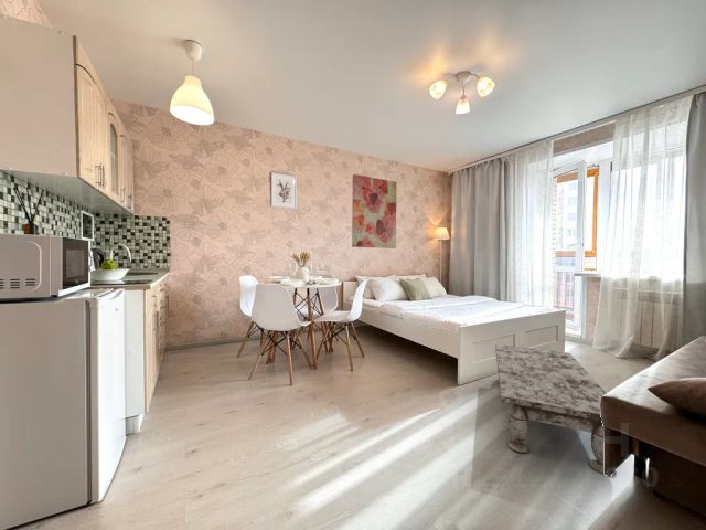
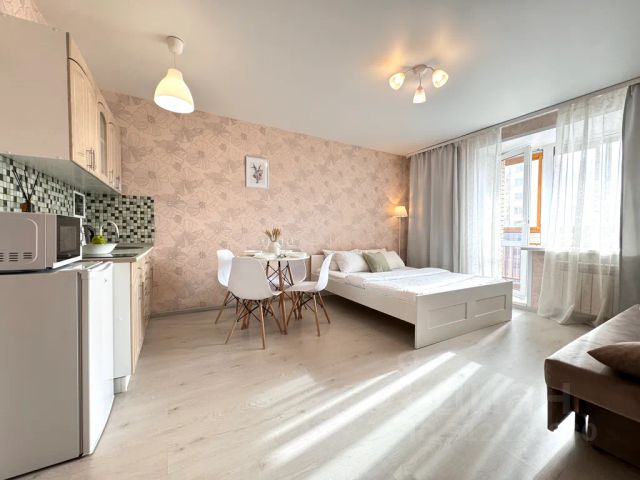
- coffee table (541, 390)
- wall art (375, 213)
